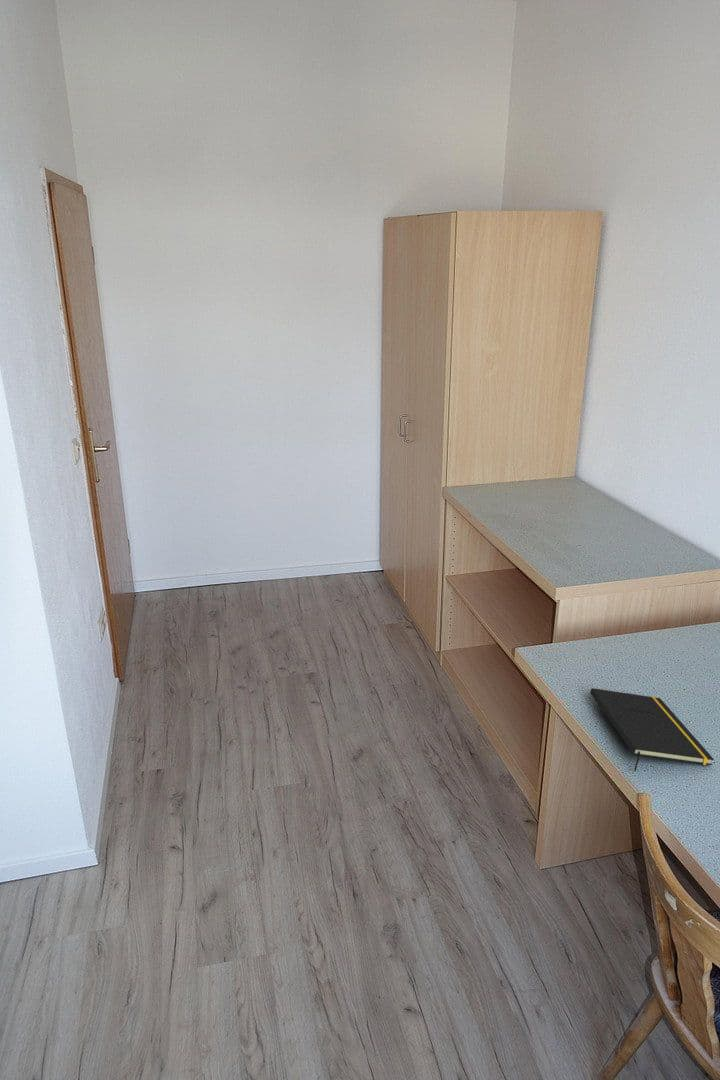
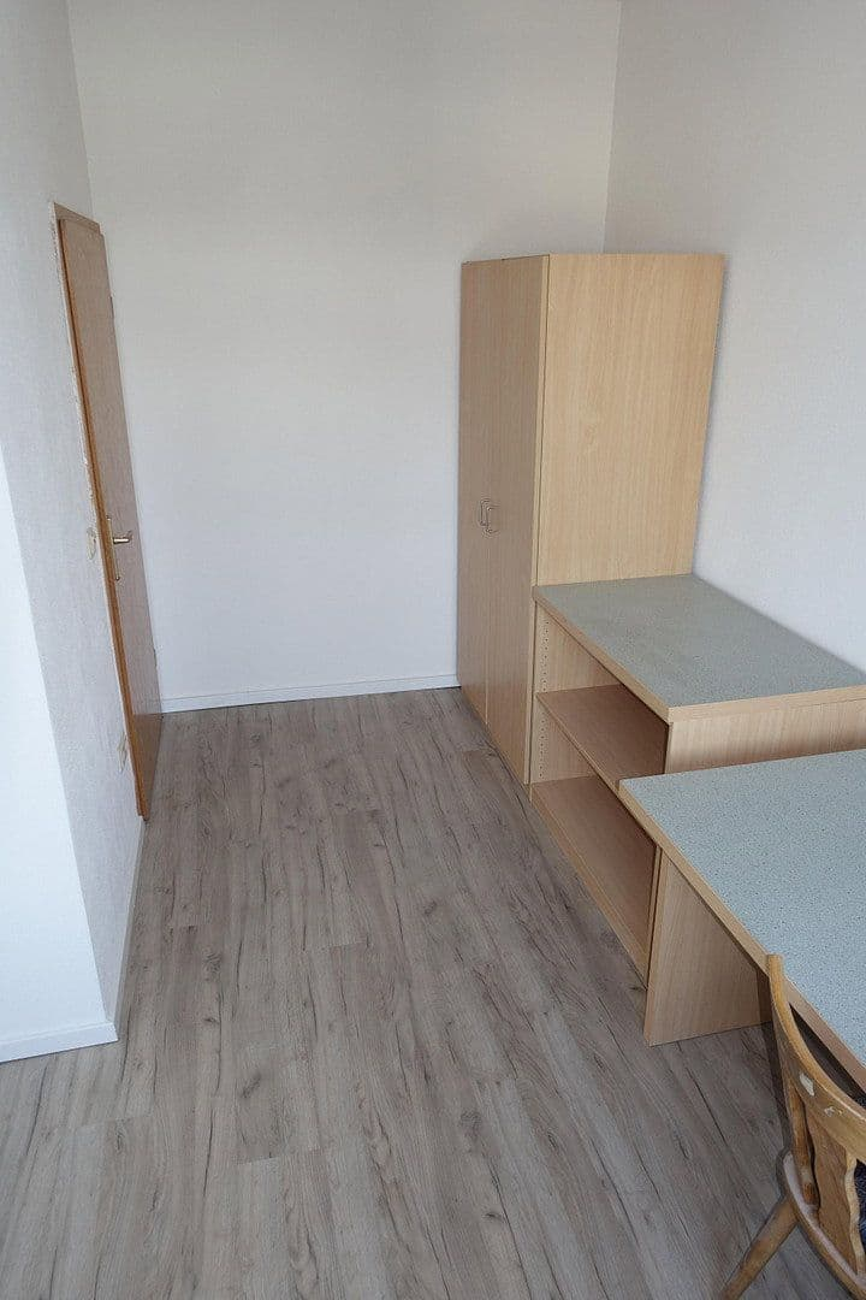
- notepad (647, 724)
